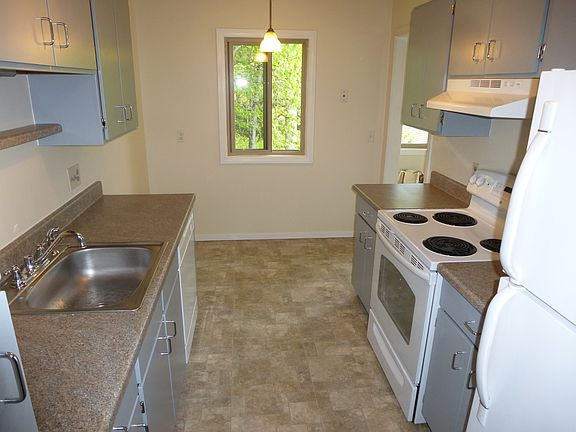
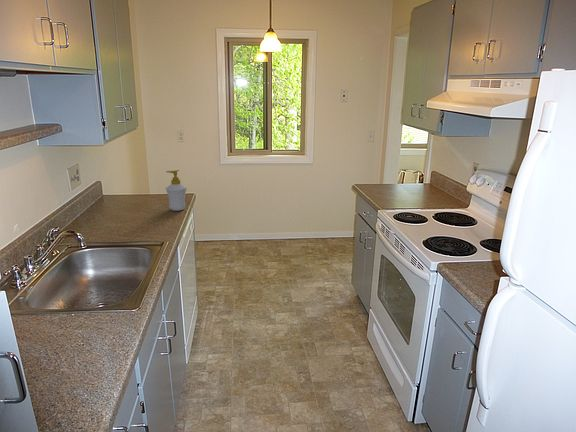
+ soap bottle (176, 190)
